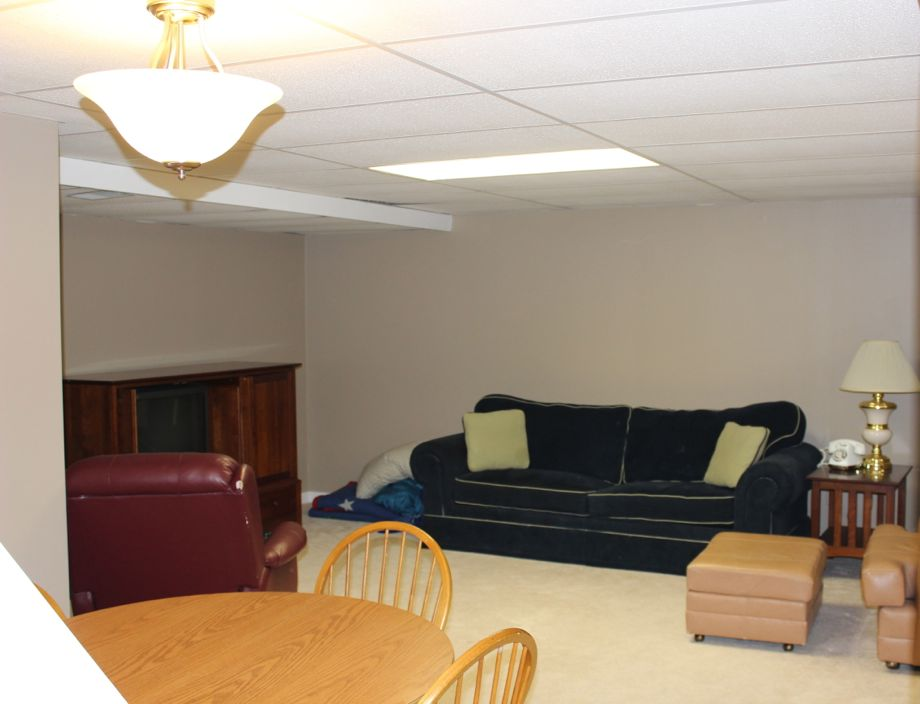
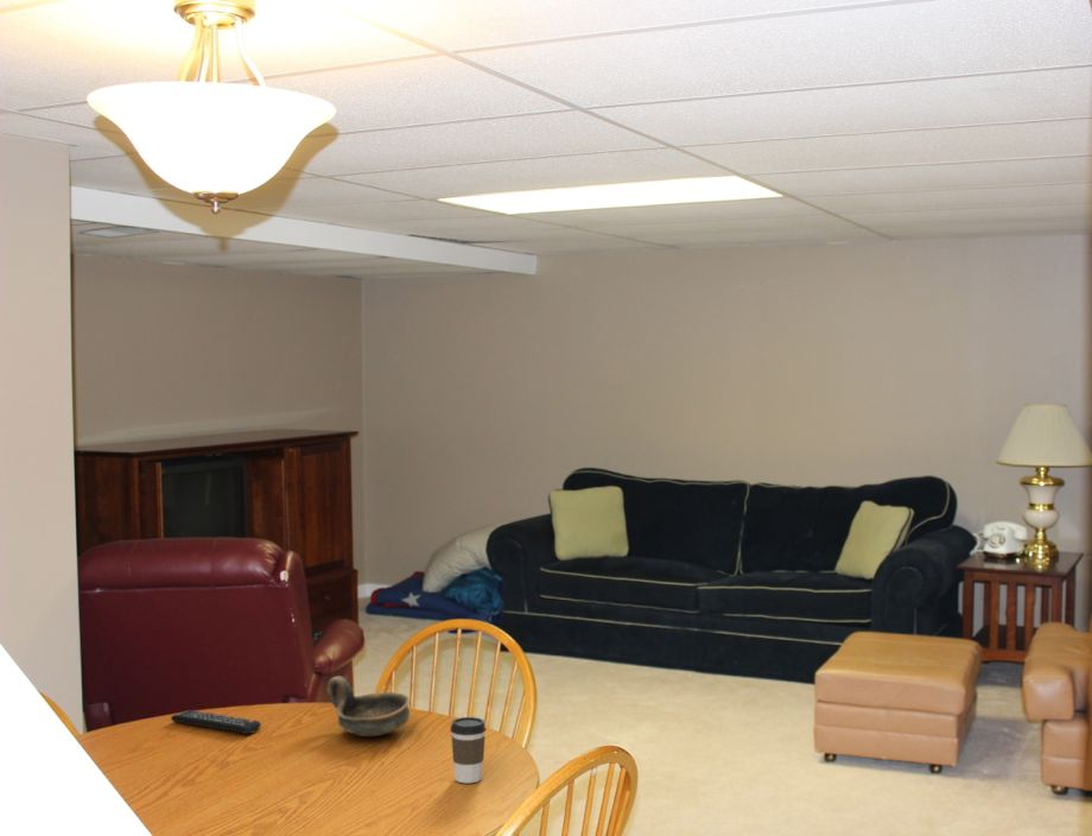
+ remote control (215, 722)
+ coffee cup (468, 749)
+ oil lamp (367, 705)
